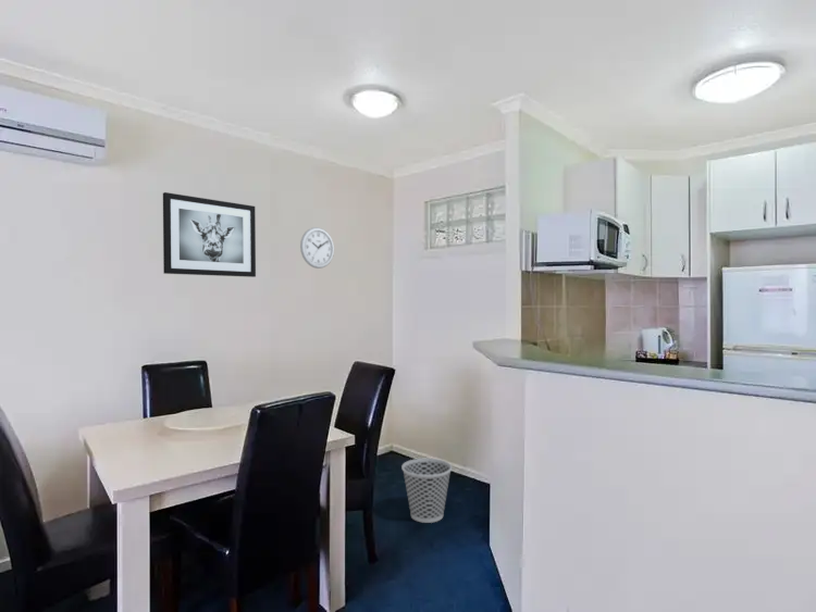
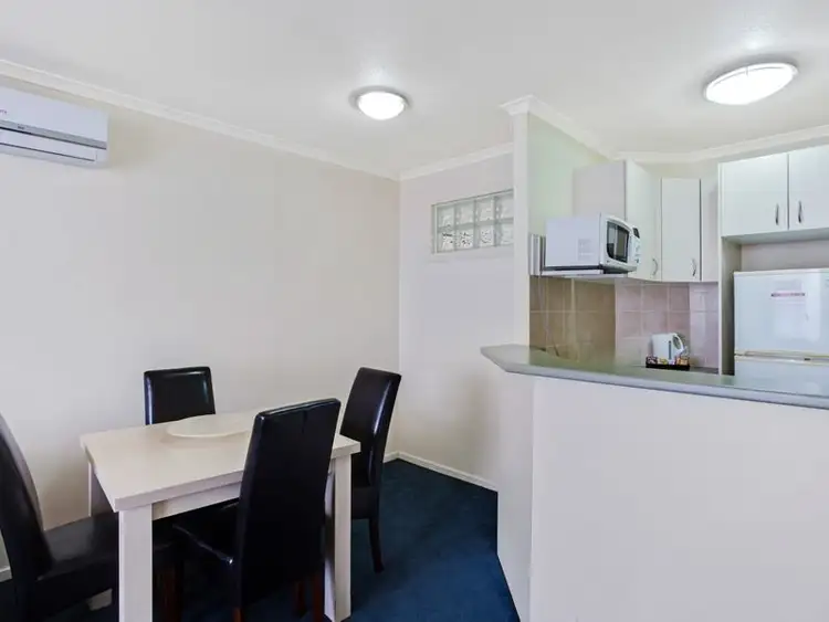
- wall art (212, 237)
- wastebasket (426, 490)
- wall clock (318, 247)
